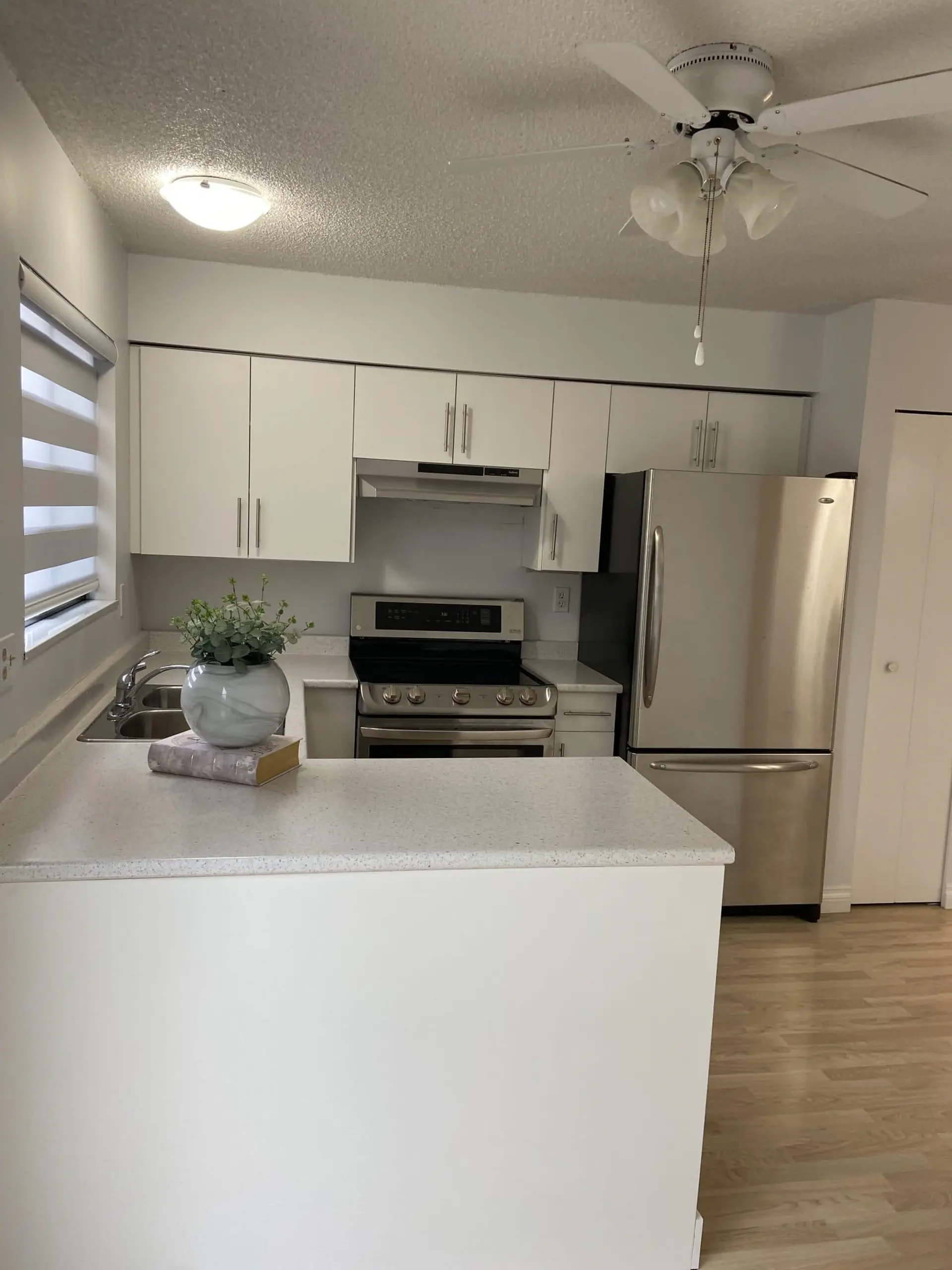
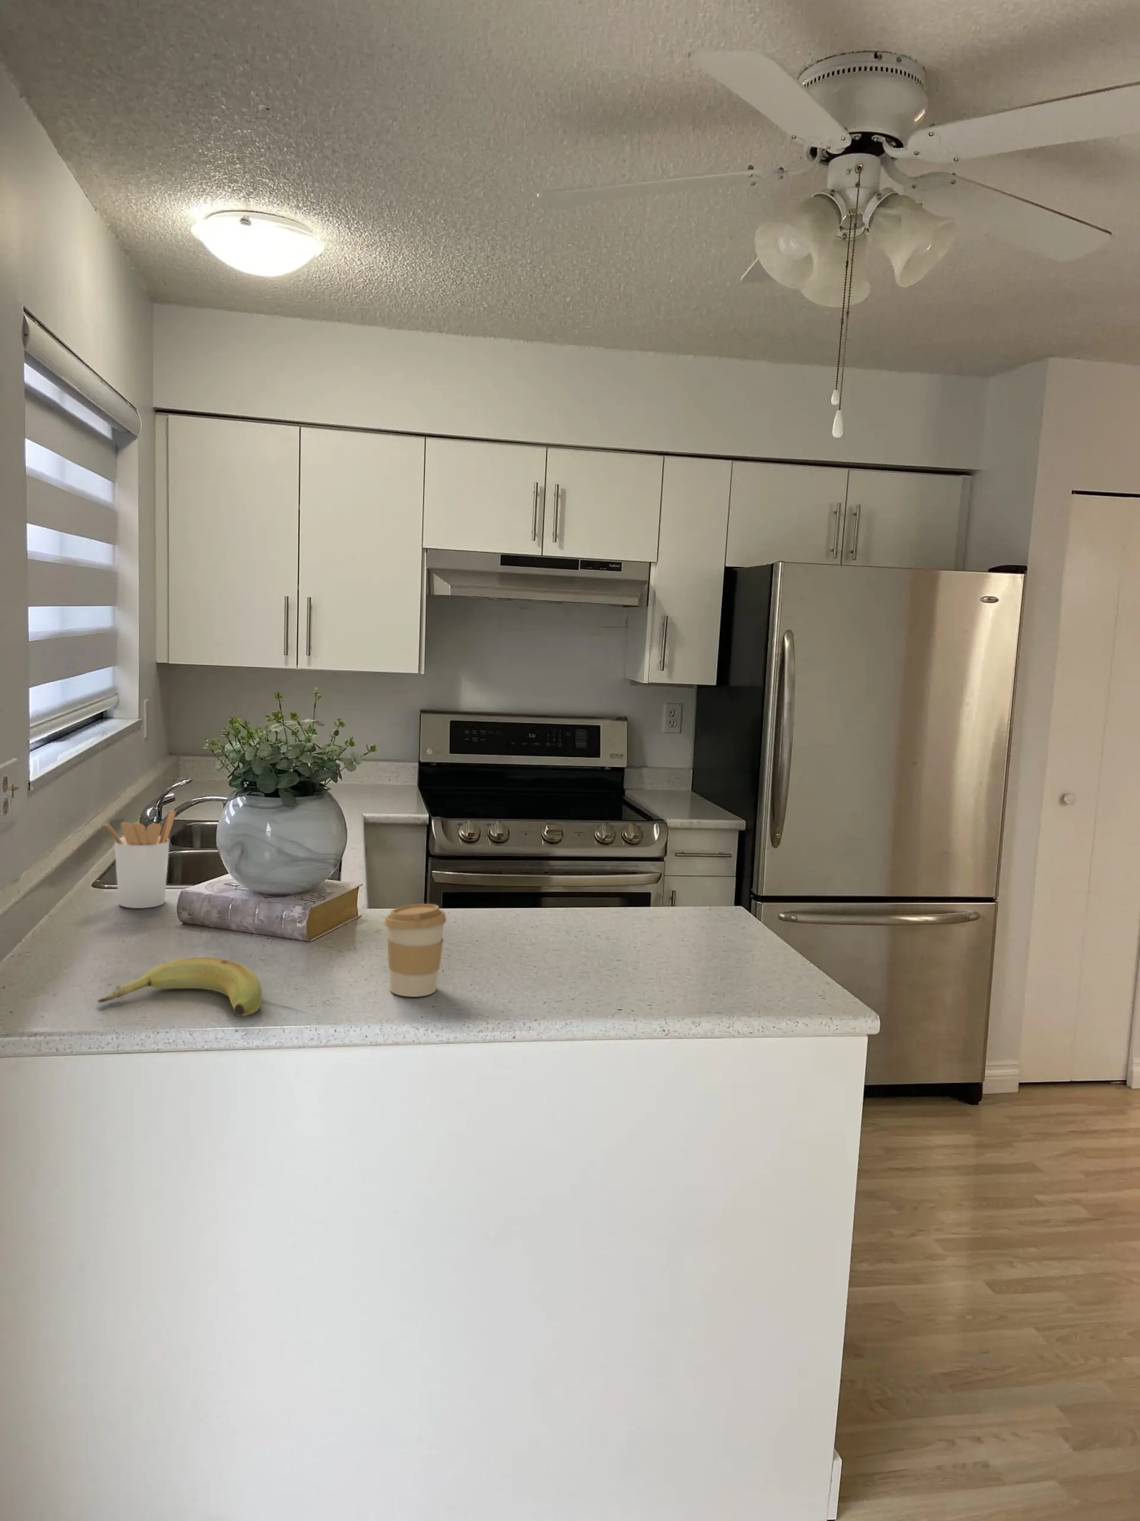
+ banana (182, 986)
+ utensil holder (142, 859)
+ coffee cup (414, 947)
